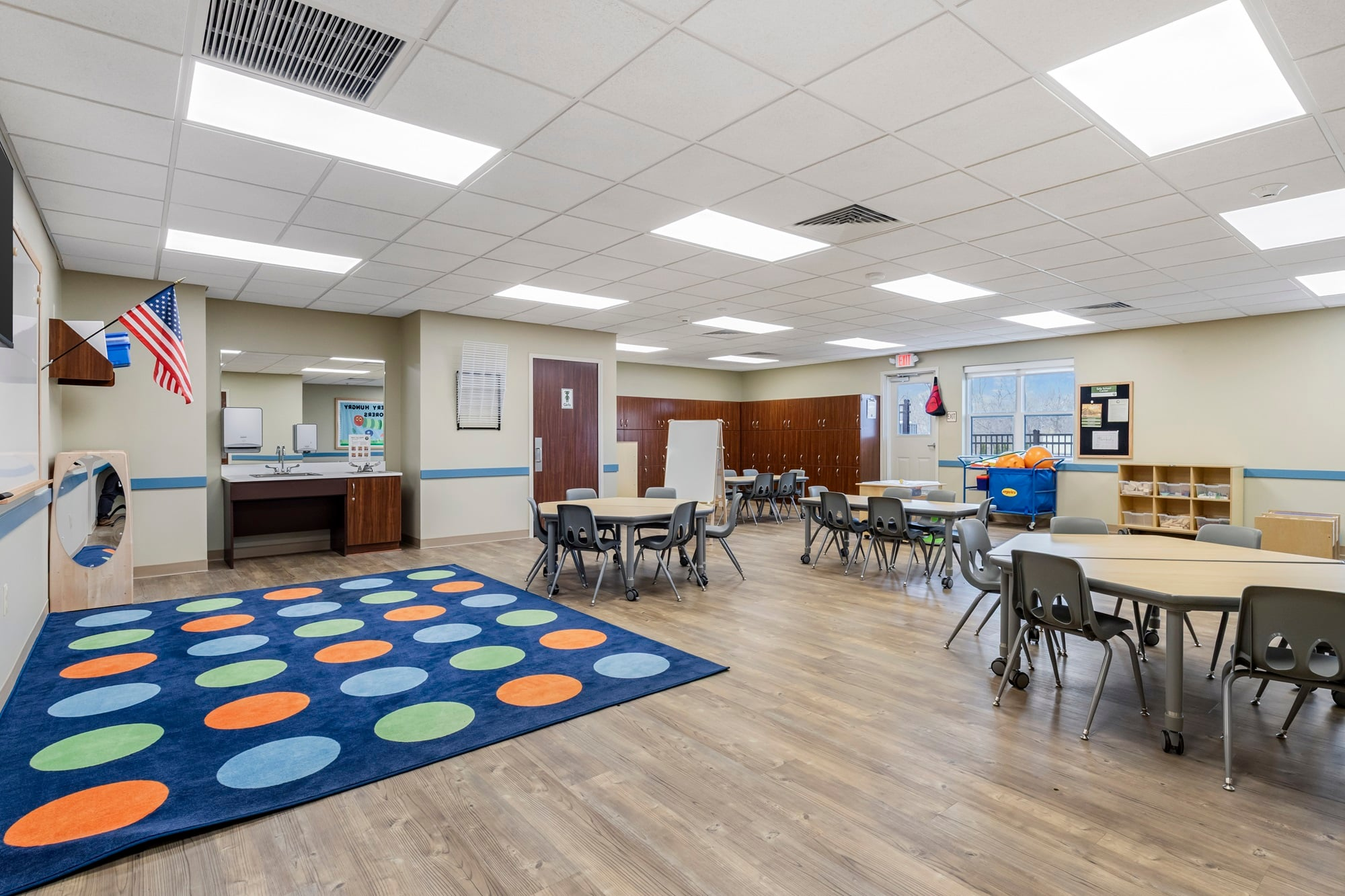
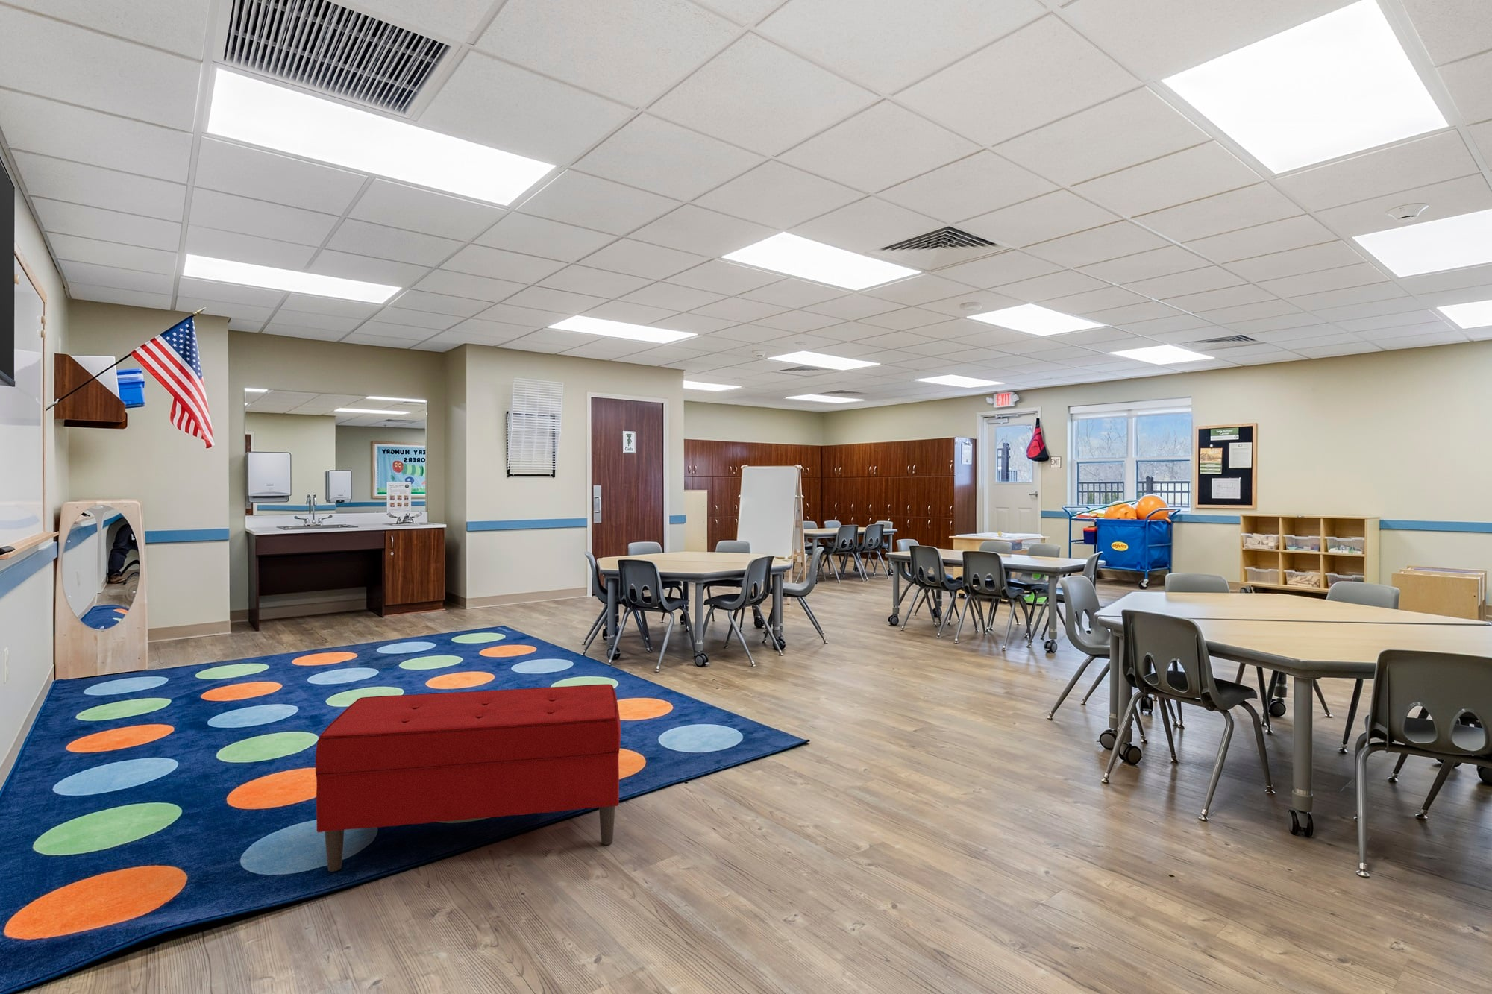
+ bench (483, 768)
